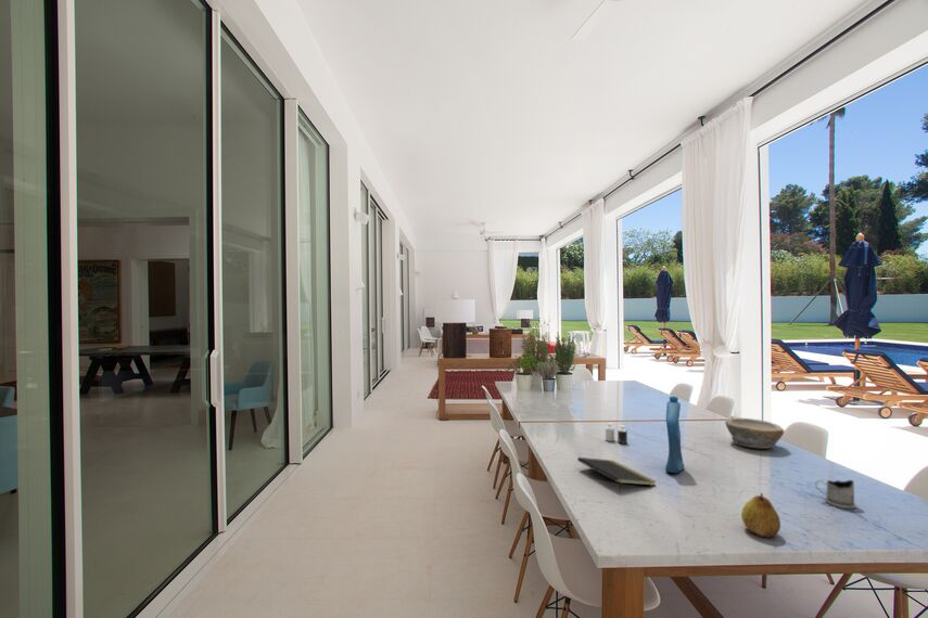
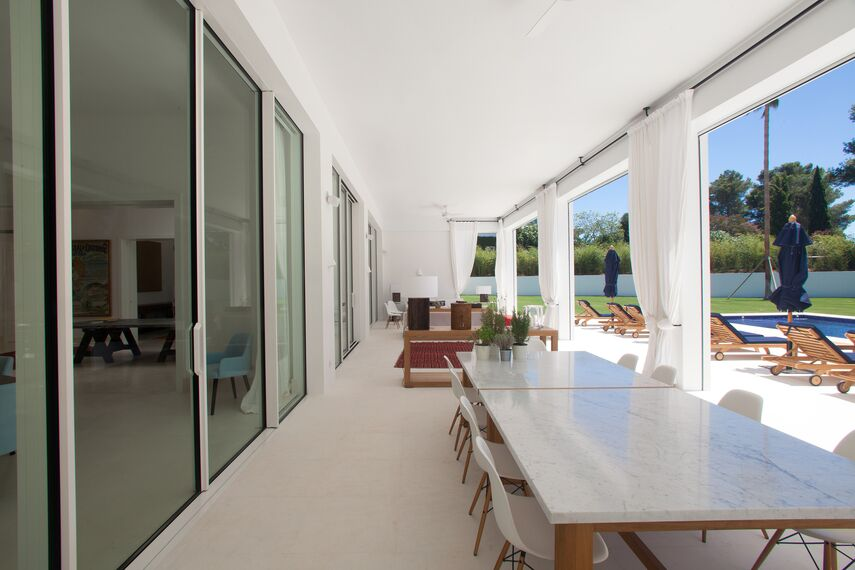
- notepad (614, 471)
- bowl (753, 434)
- fruit (760, 511)
- candle (613, 433)
- tea glass holder (835, 490)
- bottle (674, 434)
